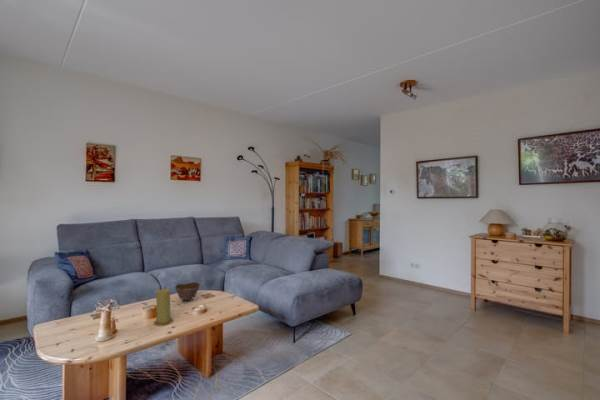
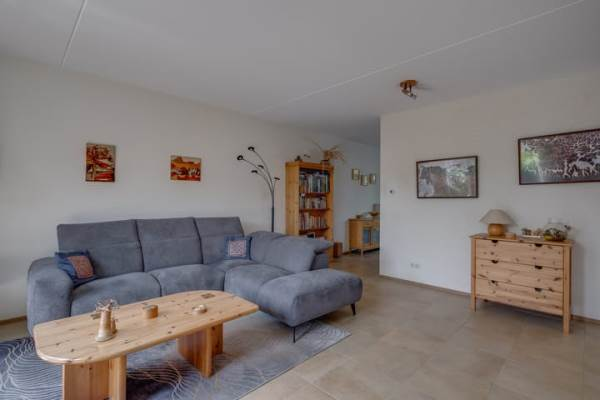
- candle (163, 306)
- bowl (187, 292)
